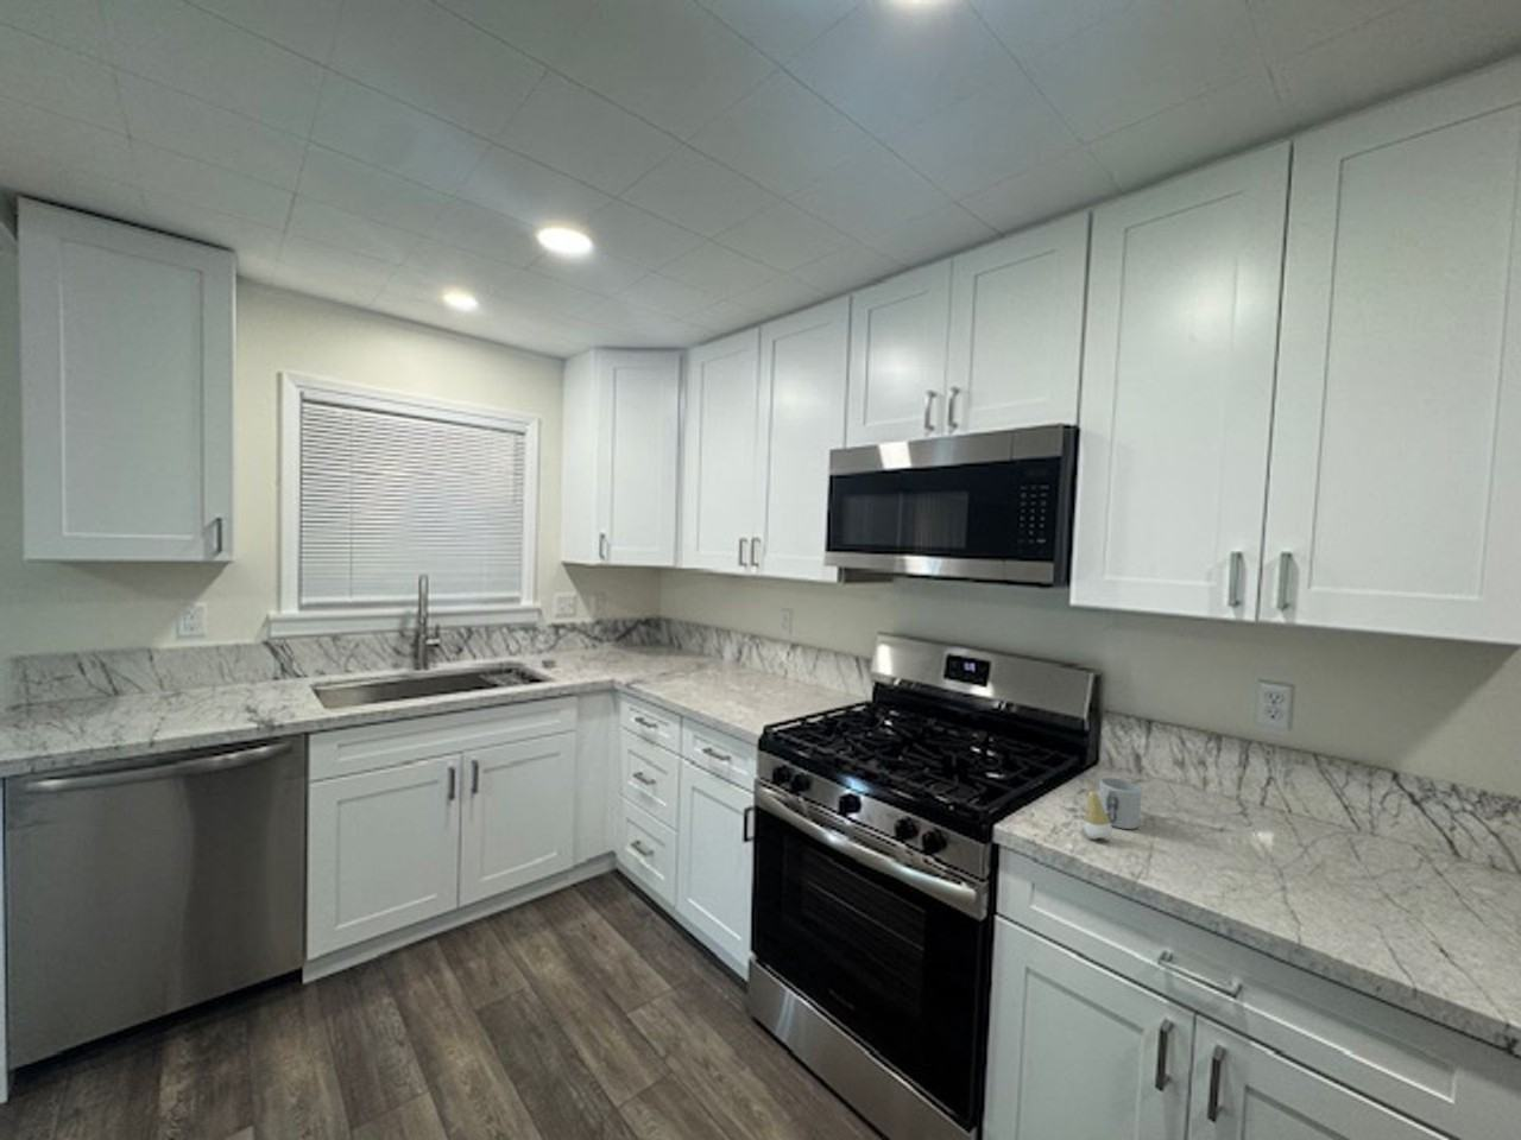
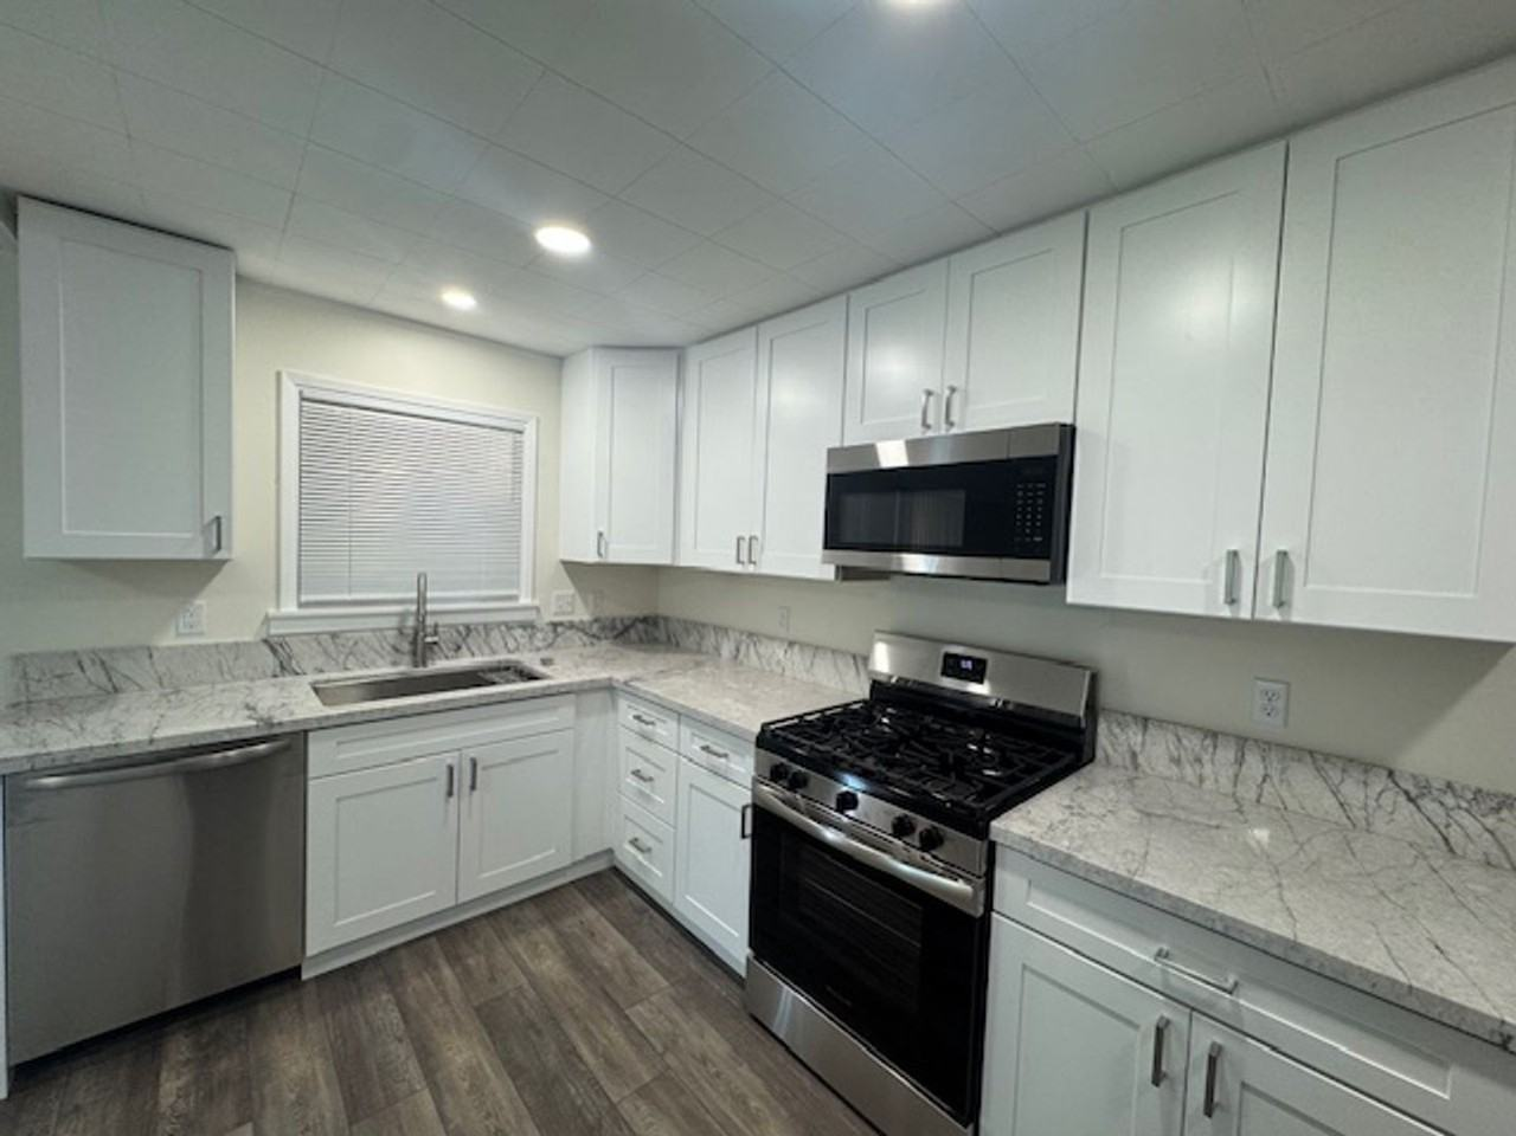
- tooth (1097, 815)
- mug (1121, 800)
